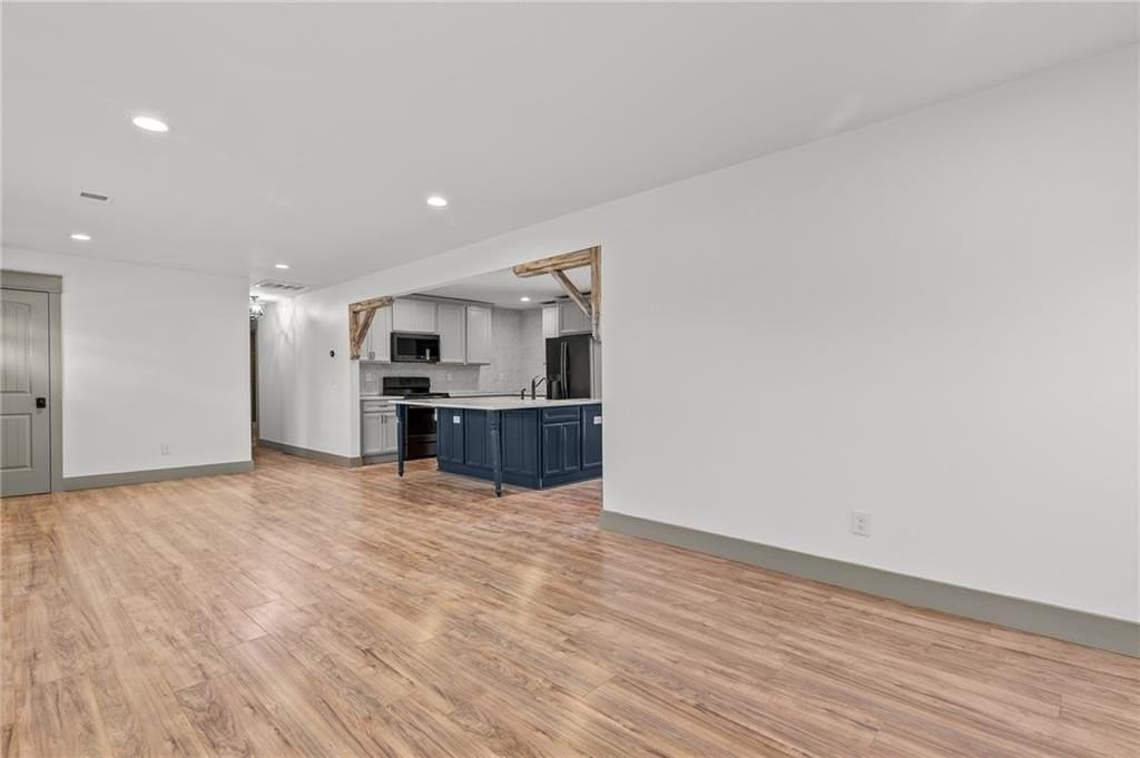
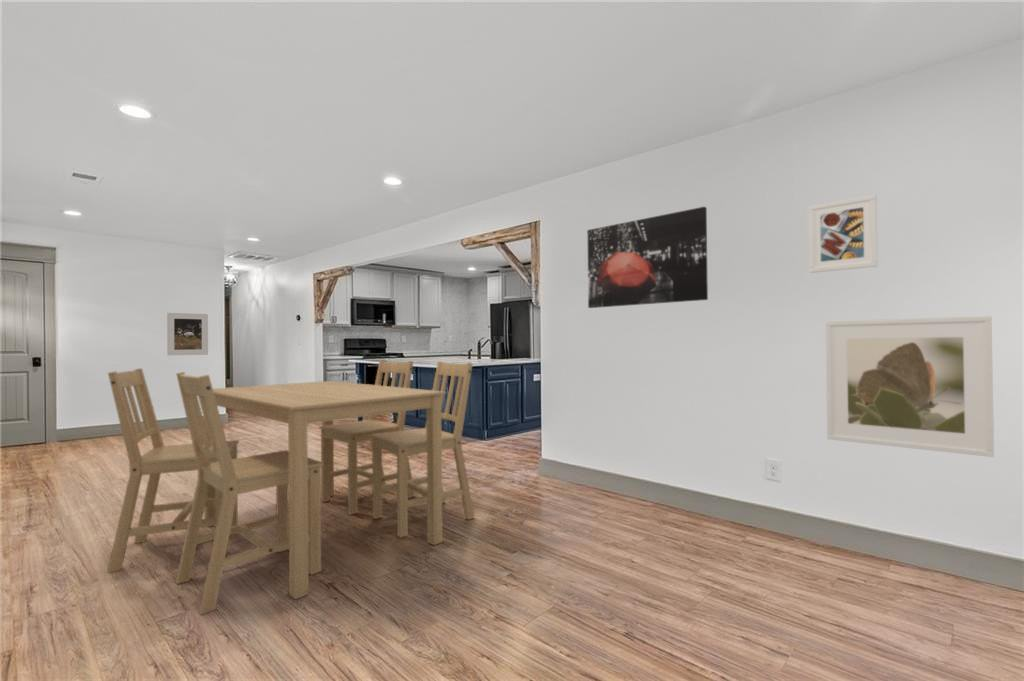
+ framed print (902, 382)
+ kitchen table (307, 450)
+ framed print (841, 235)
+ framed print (188, 334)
+ wall art (642, 261)
